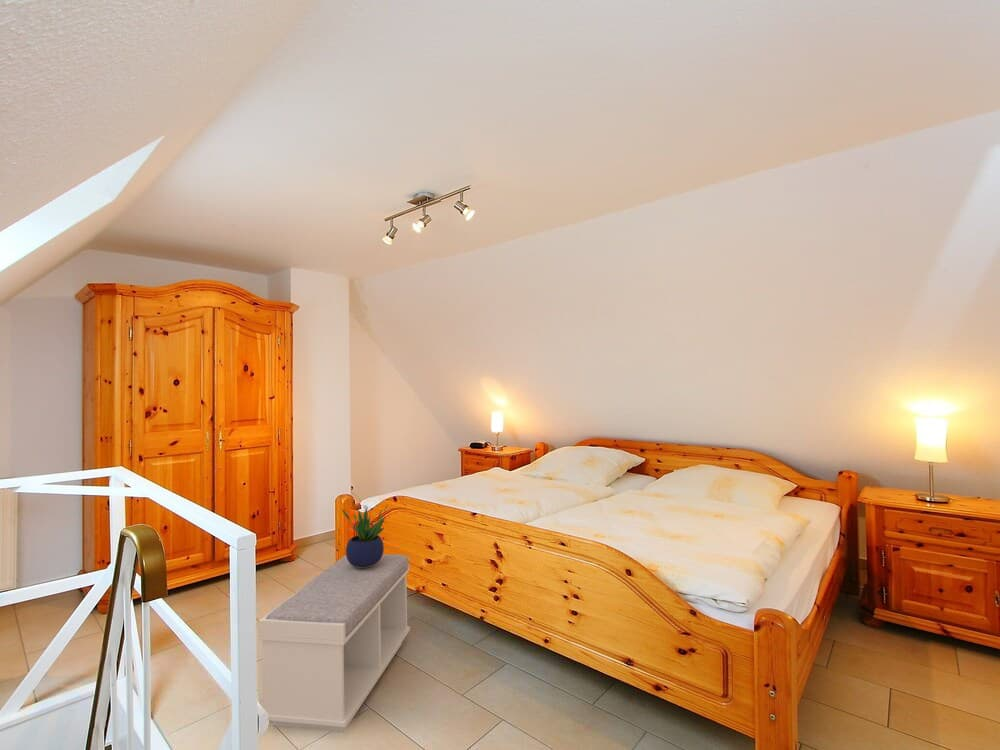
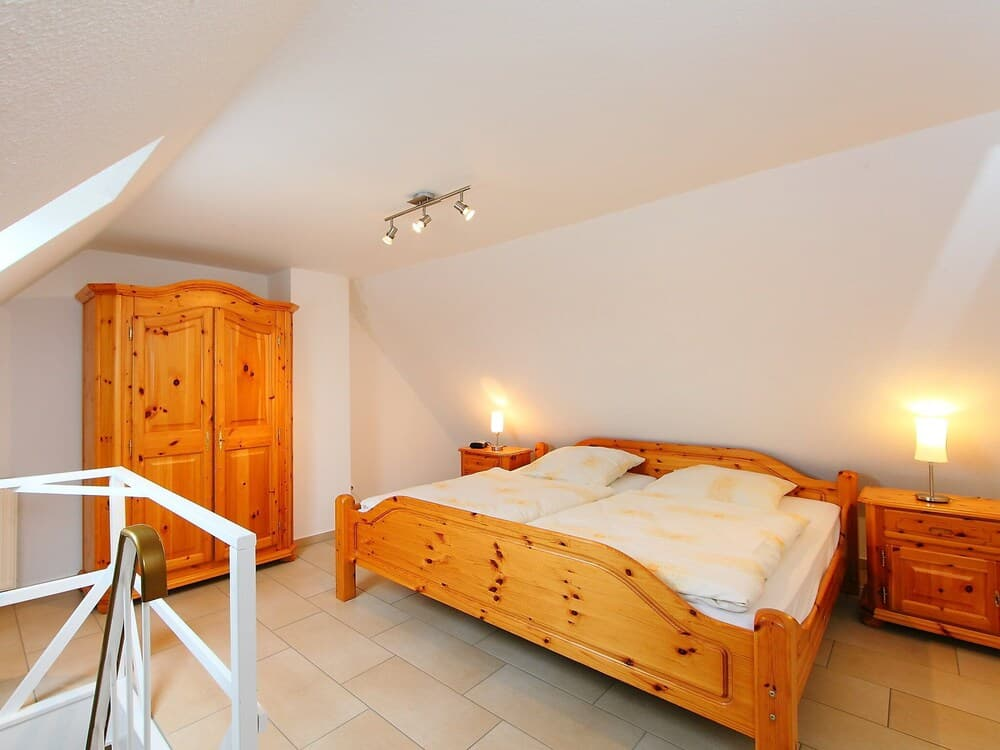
- potted plant (368, 534)
- bench (346, 628)
